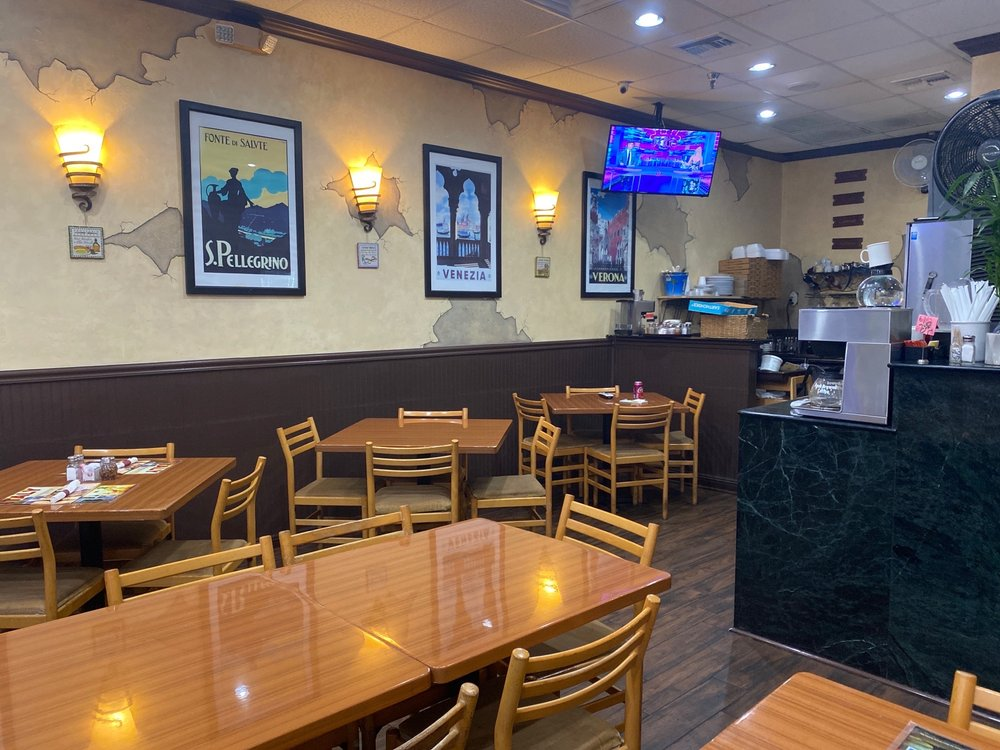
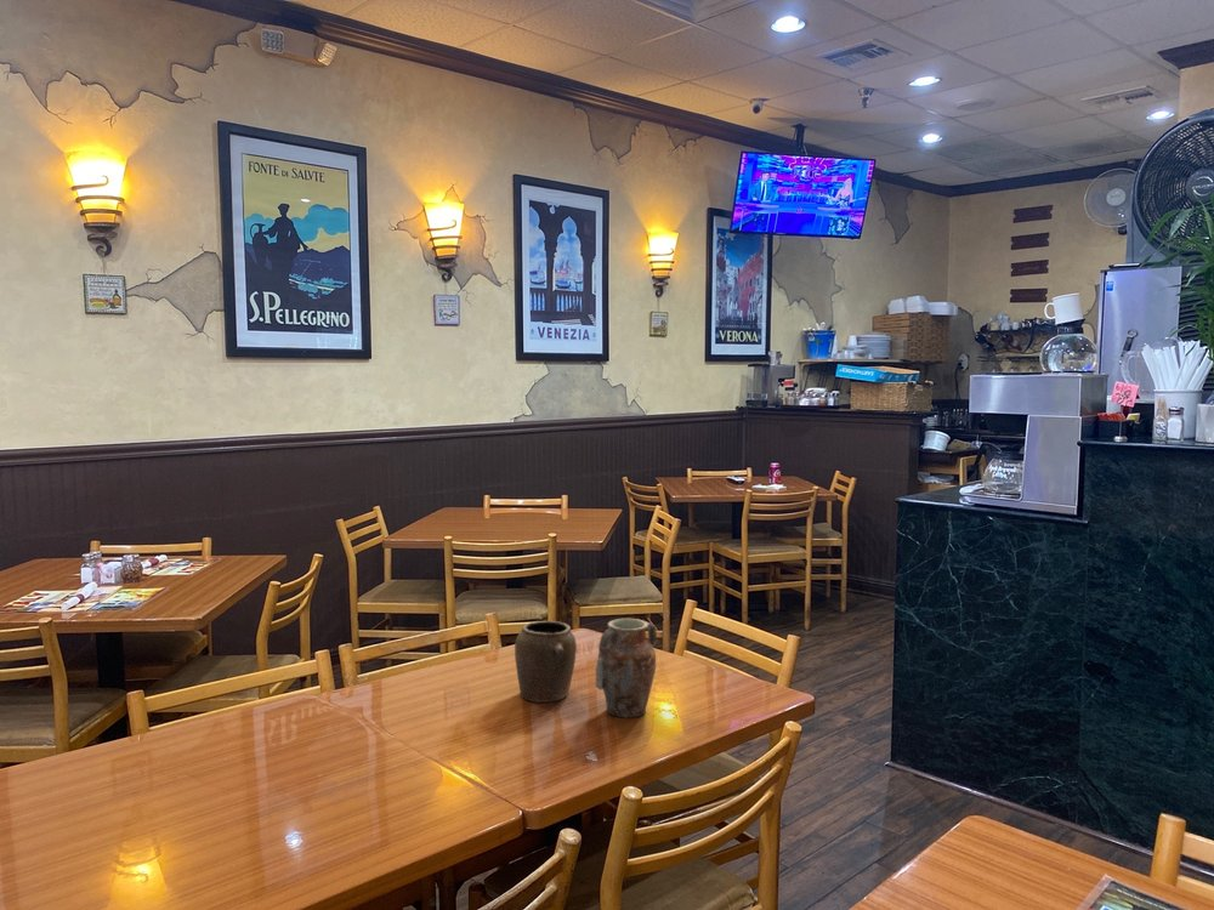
+ jar set (574, 658)
